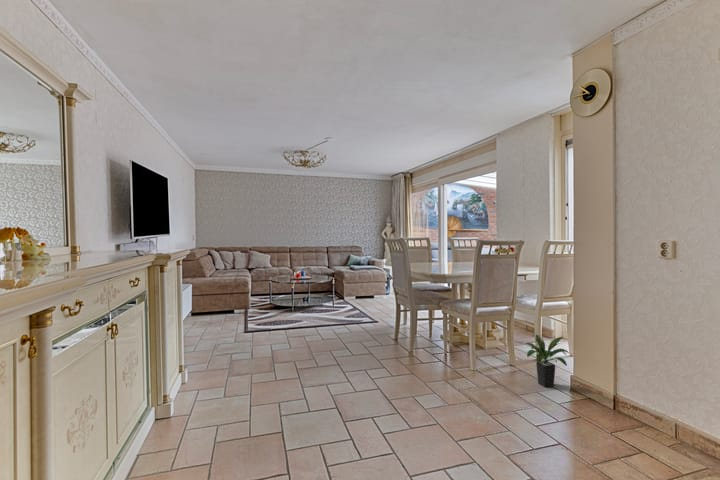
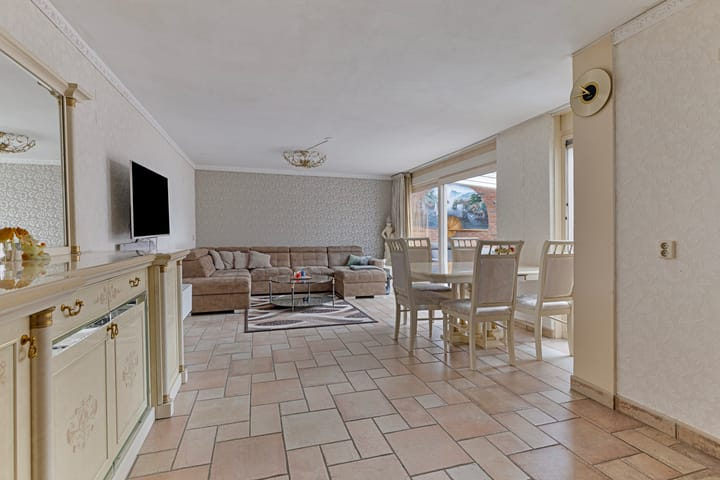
- potted plant (545, 359)
